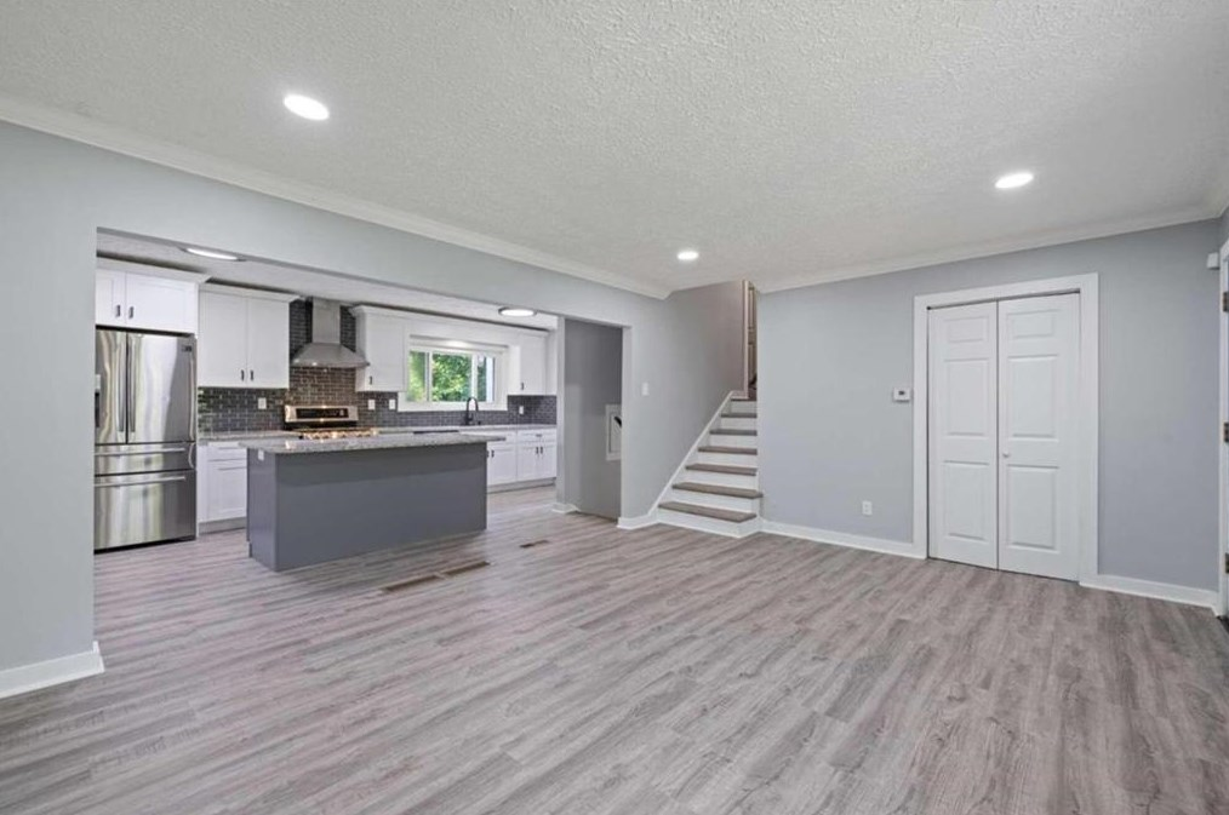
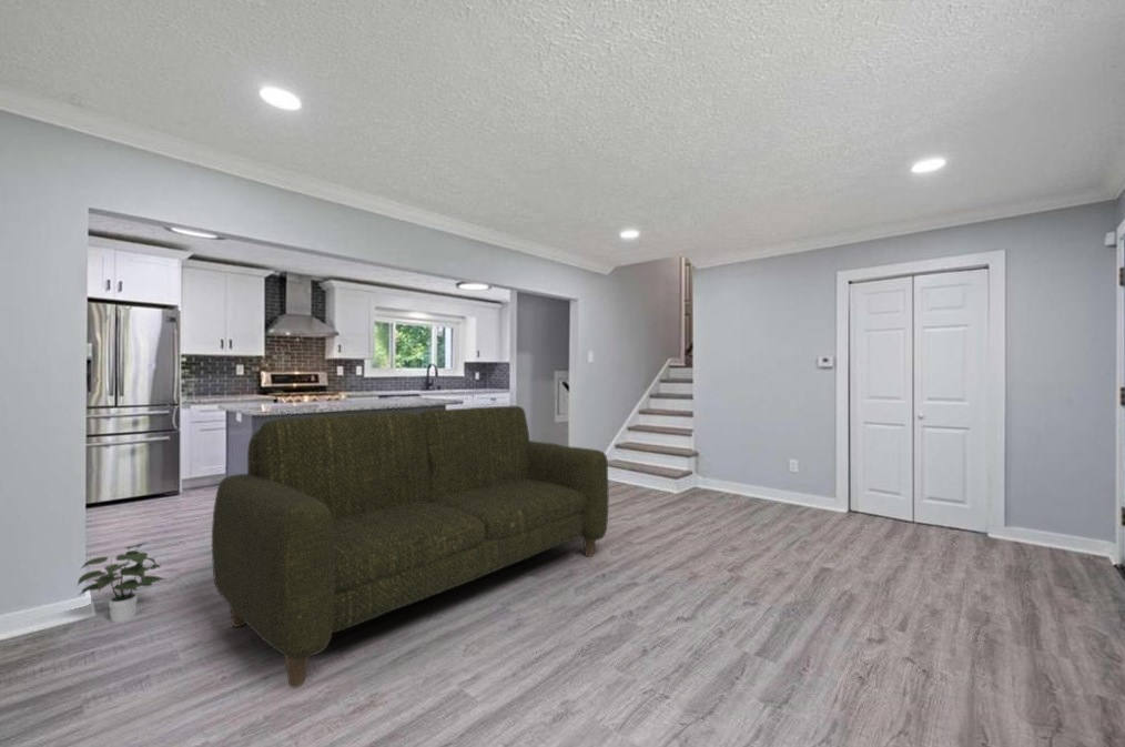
+ sofa (442, 497)
+ potted plant (123, 583)
